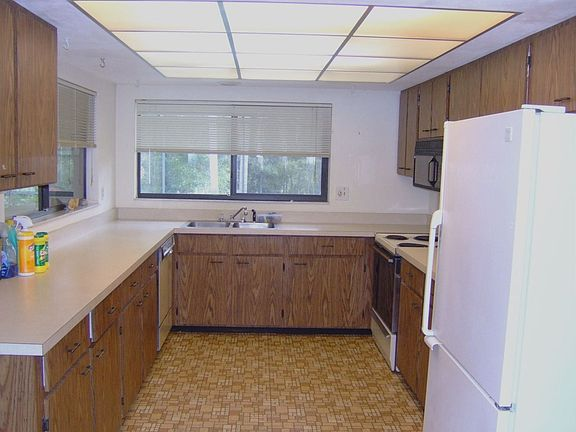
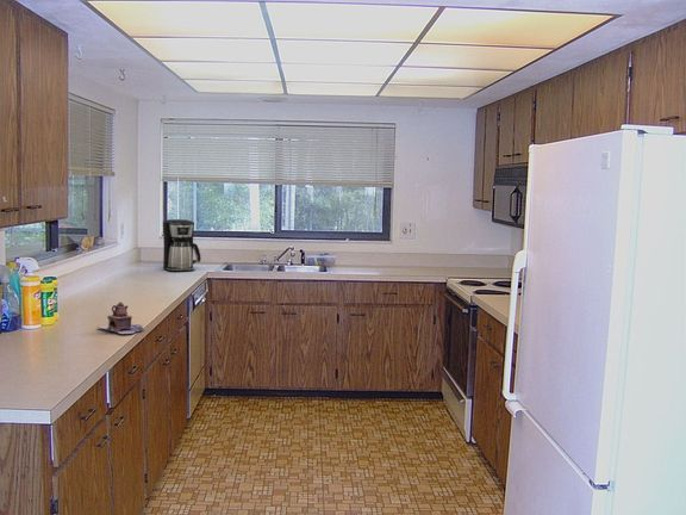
+ teapot (121, 316)
+ coffee maker (181, 244)
